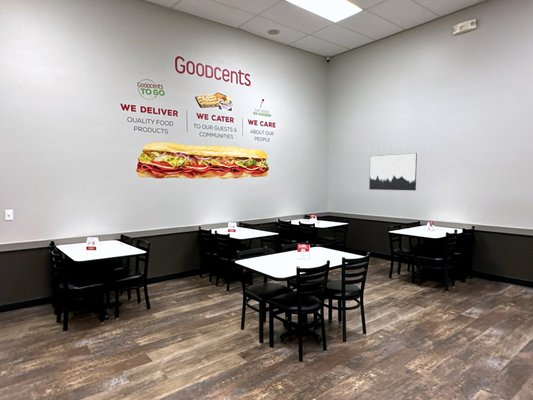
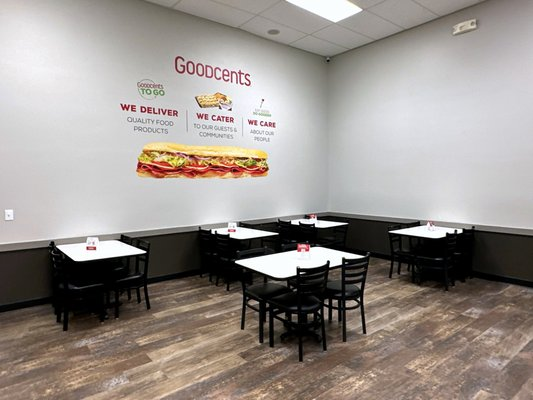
- wall art (391, 172)
